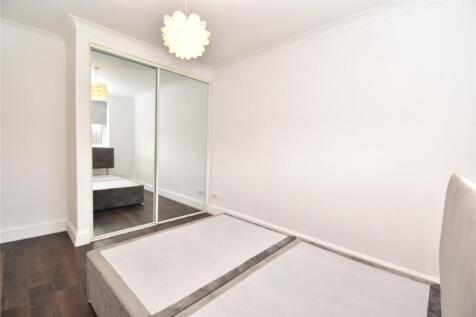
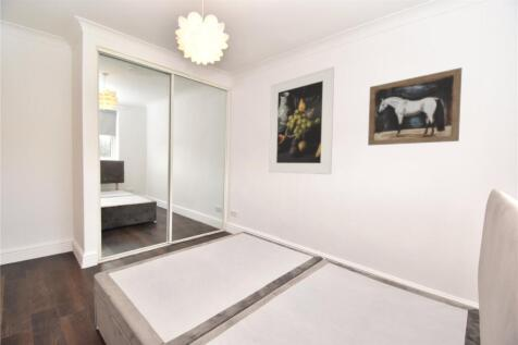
+ wall art (409, 111)
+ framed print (297, 125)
